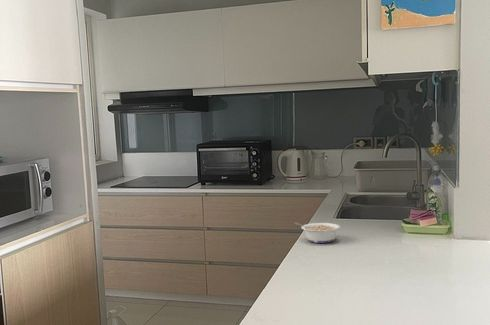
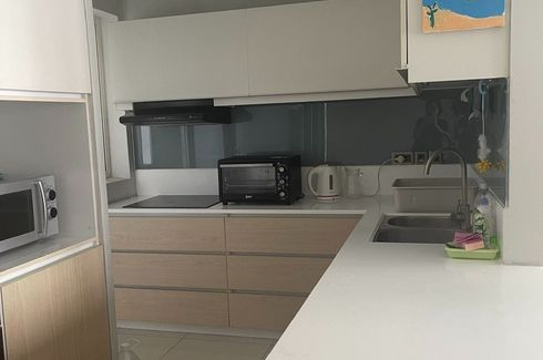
- legume (319, 232)
